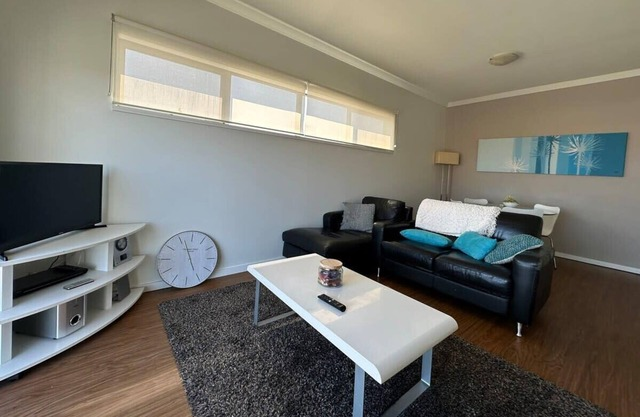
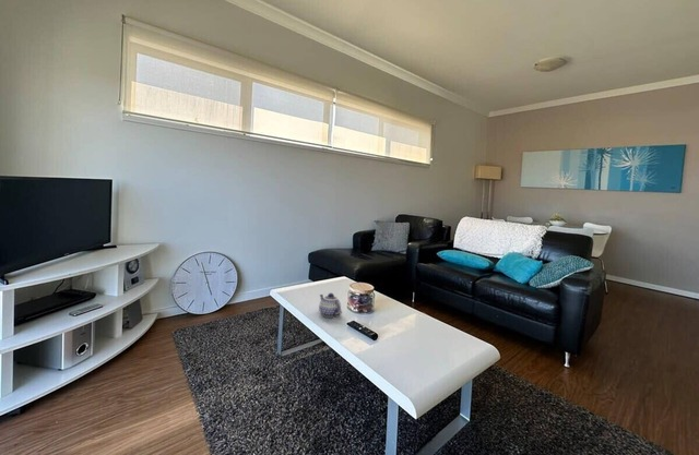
+ teapot (330, 303)
